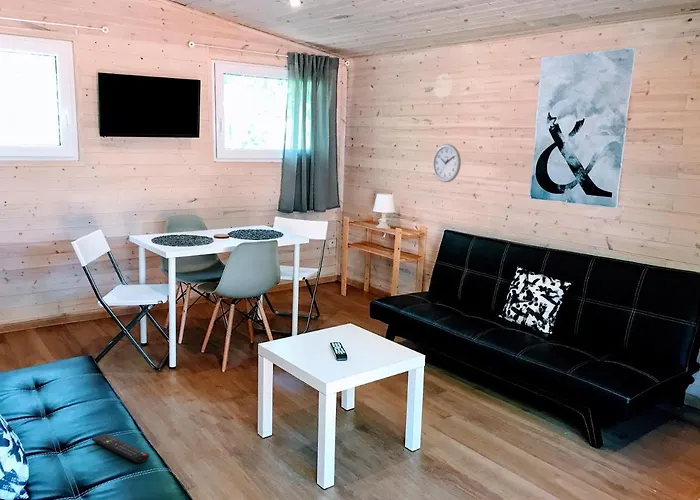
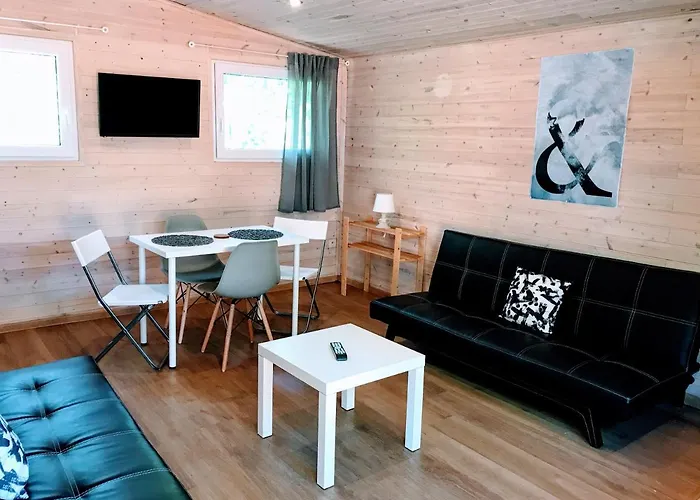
- wall clock (445, 163)
- remote control (120, 448)
